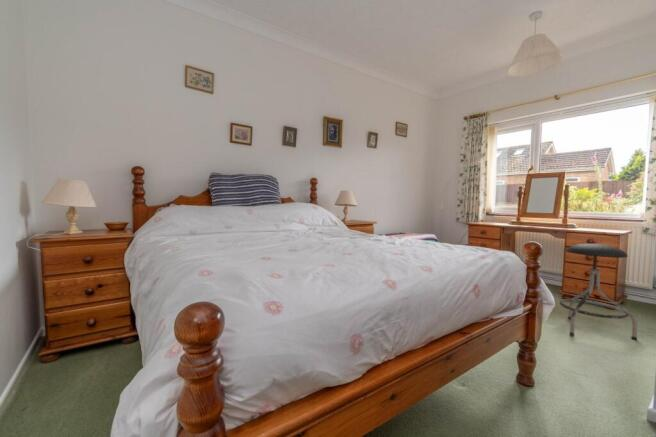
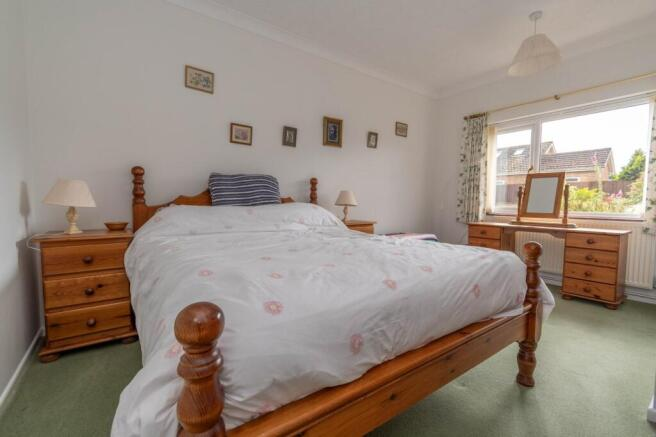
- stool (598, 288)
